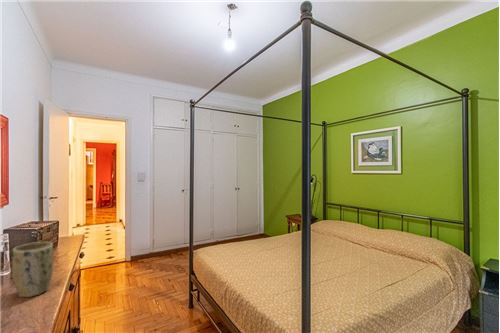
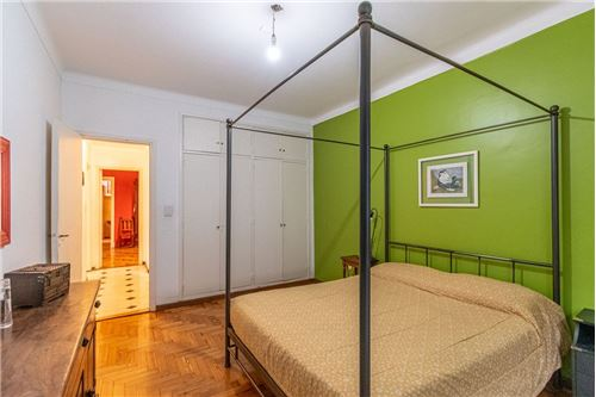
- plant pot (33, 269)
